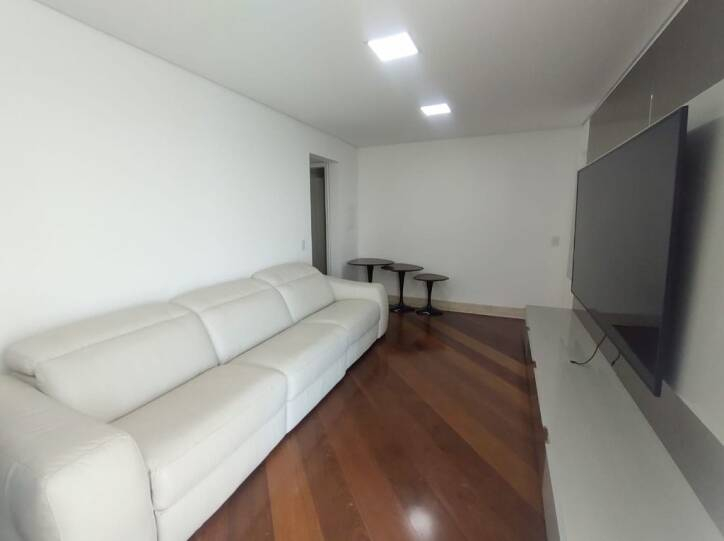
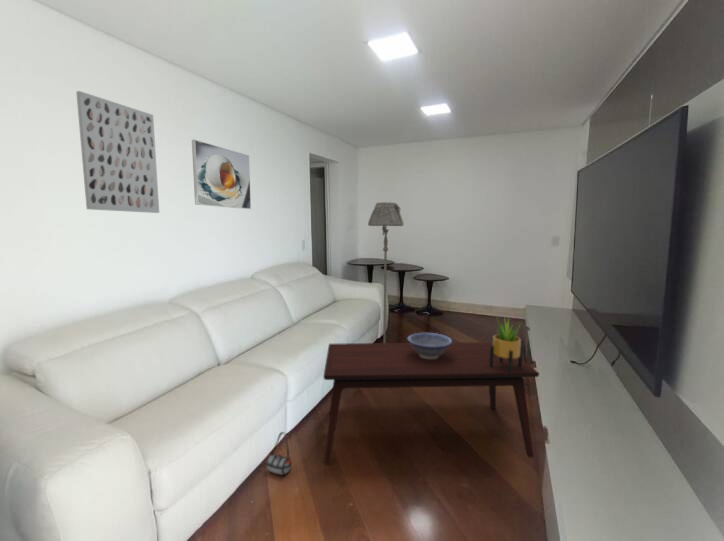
+ potted plant (506, 341)
+ bag (269, 464)
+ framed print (224, 177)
+ coffee table (421, 386)
+ decorative bowl (429, 347)
+ wall art (122, 158)
+ floor lamp (385, 282)
